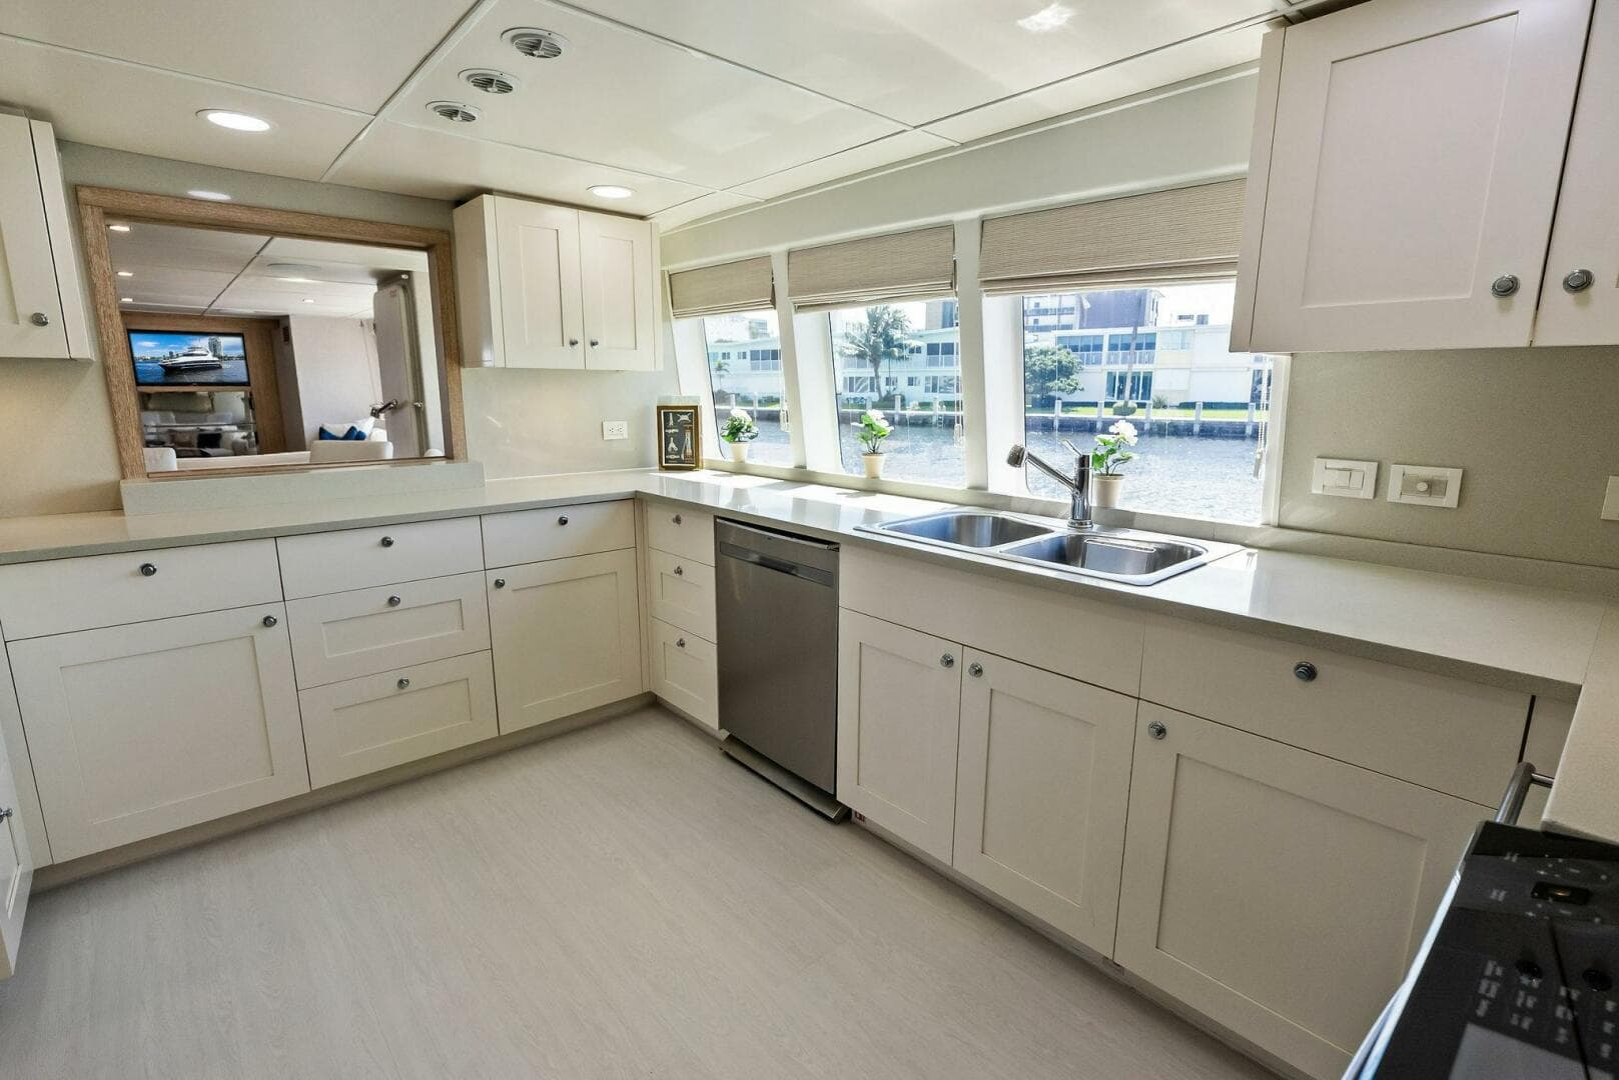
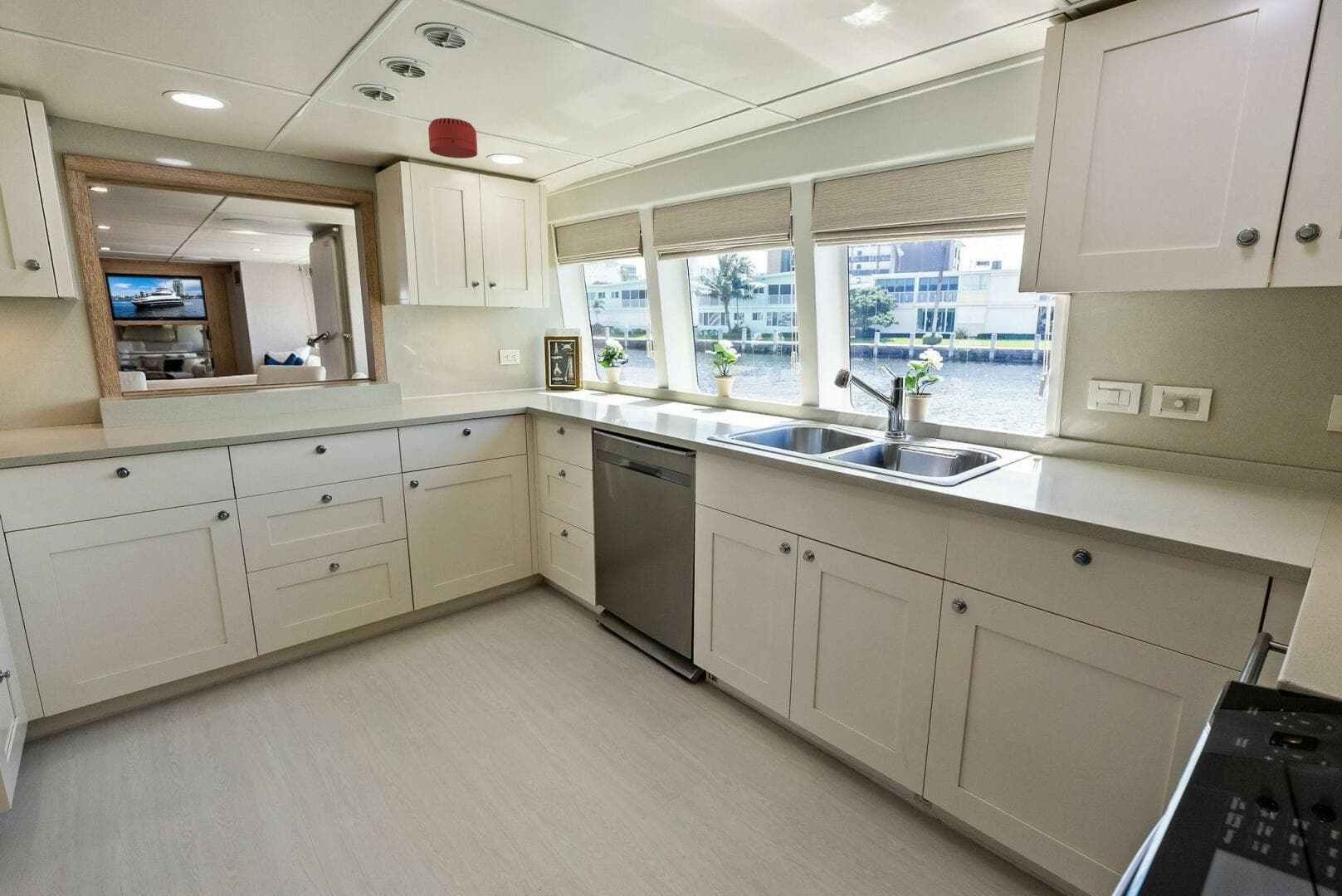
+ smoke detector (452, 138)
